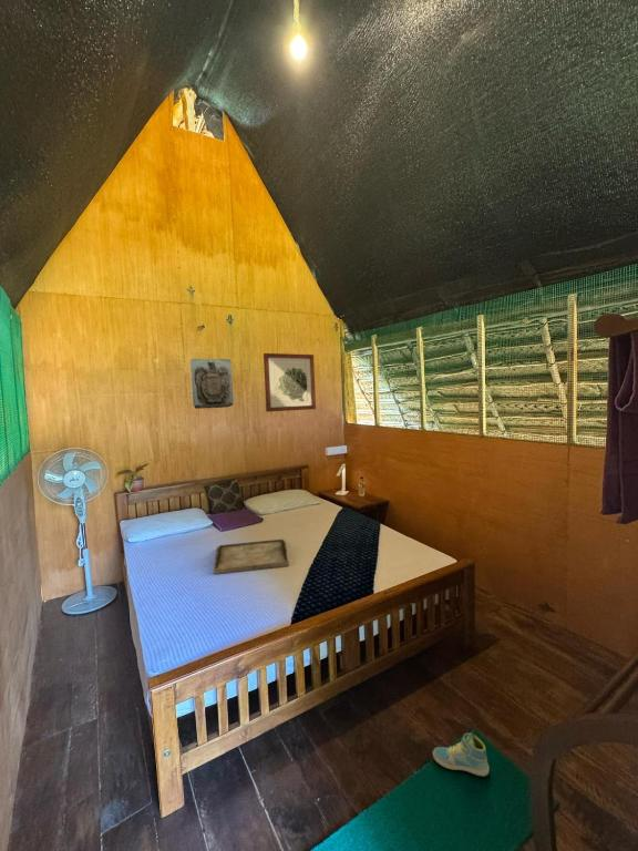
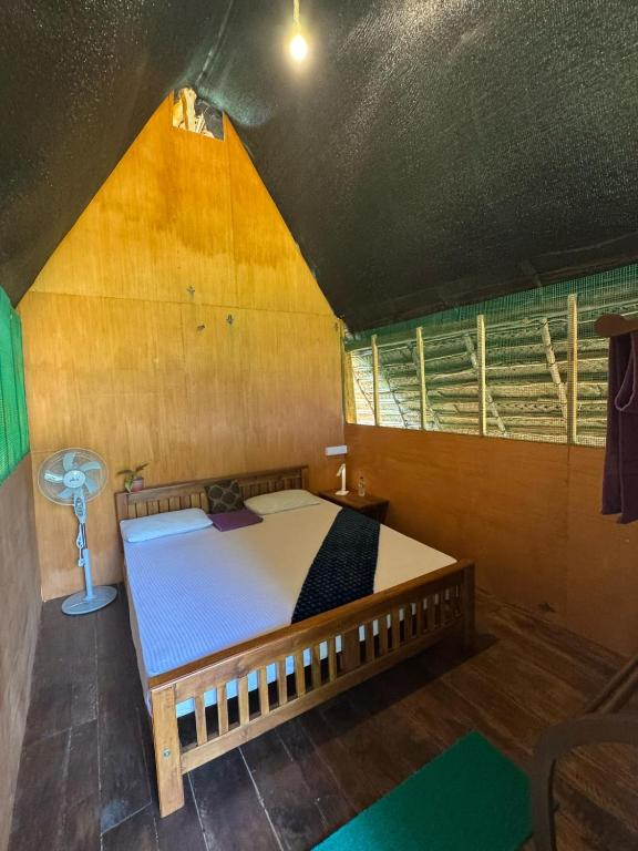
- wall art (290, 382)
- wall sculpture (213, 383)
- serving tray (251, 551)
- sneaker (460, 748)
